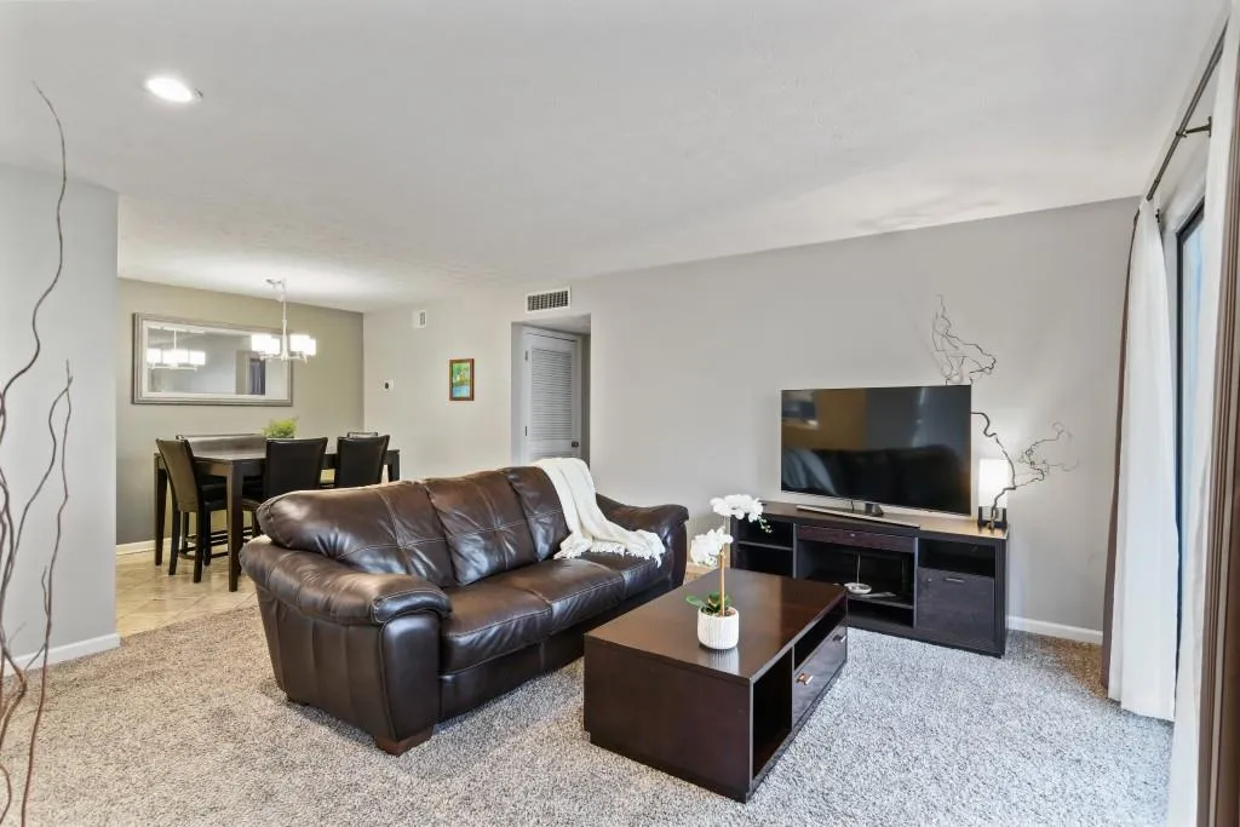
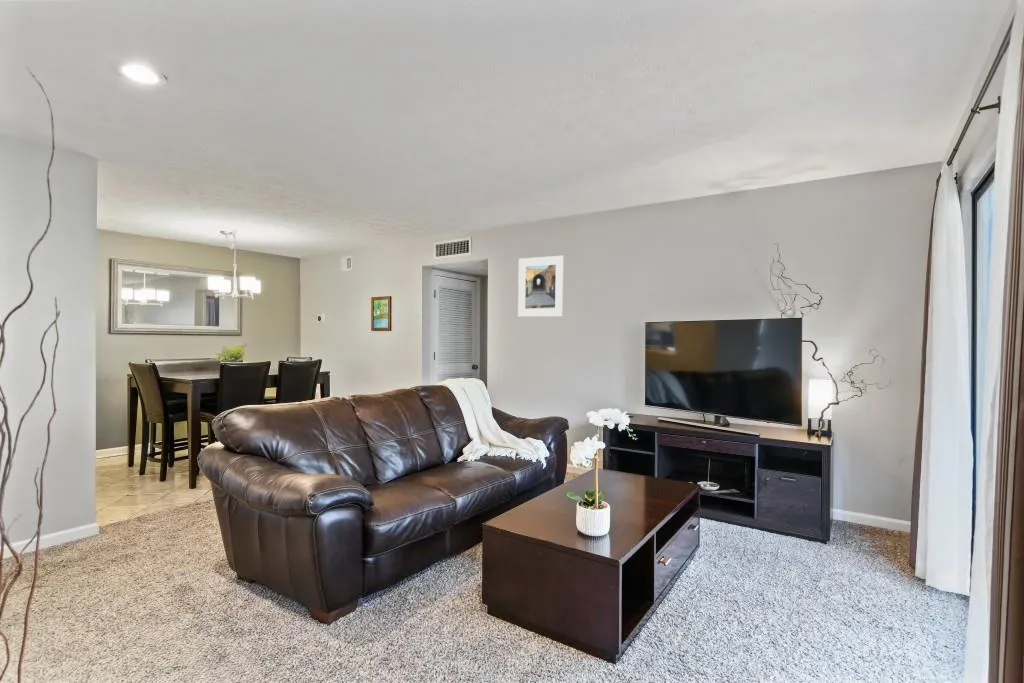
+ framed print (540, 287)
